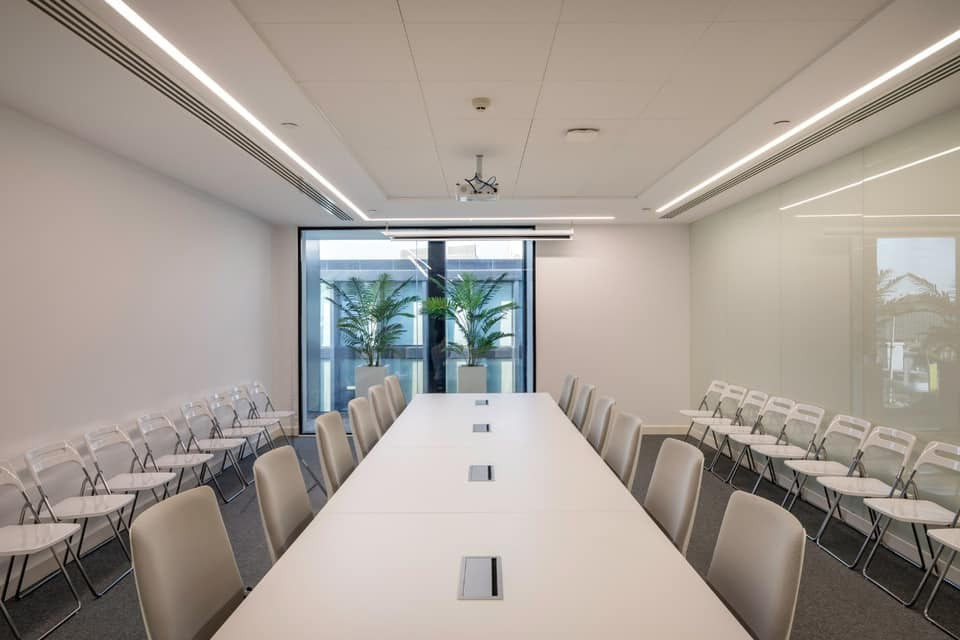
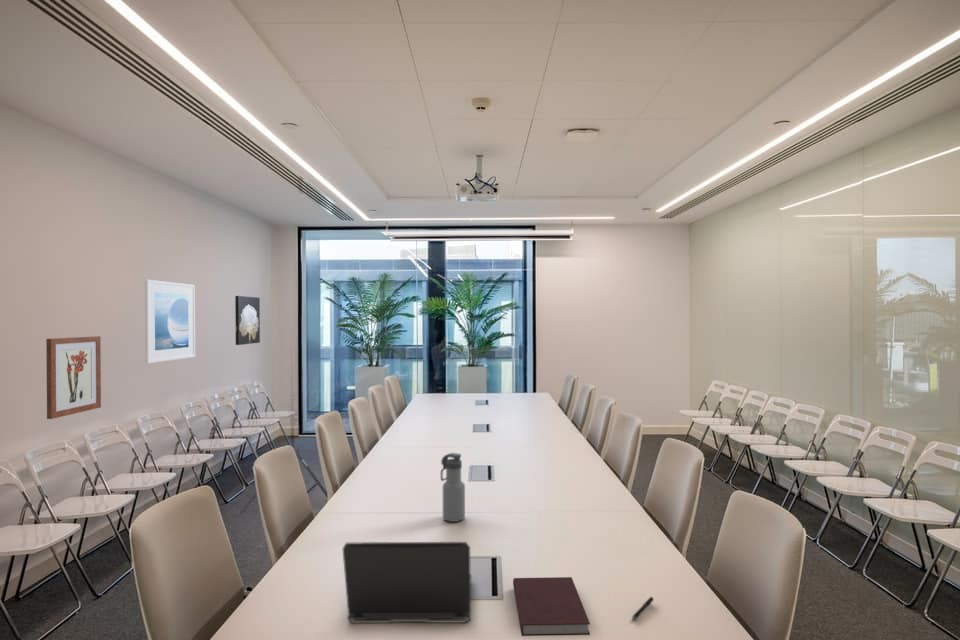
+ laptop computer (413, 562)
+ water bottle (453, 486)
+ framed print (171, 321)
+ wall art (248, 320)
+ notebook (548, 604)
+ pen (642, 608)
+ wall art (75, 375)
